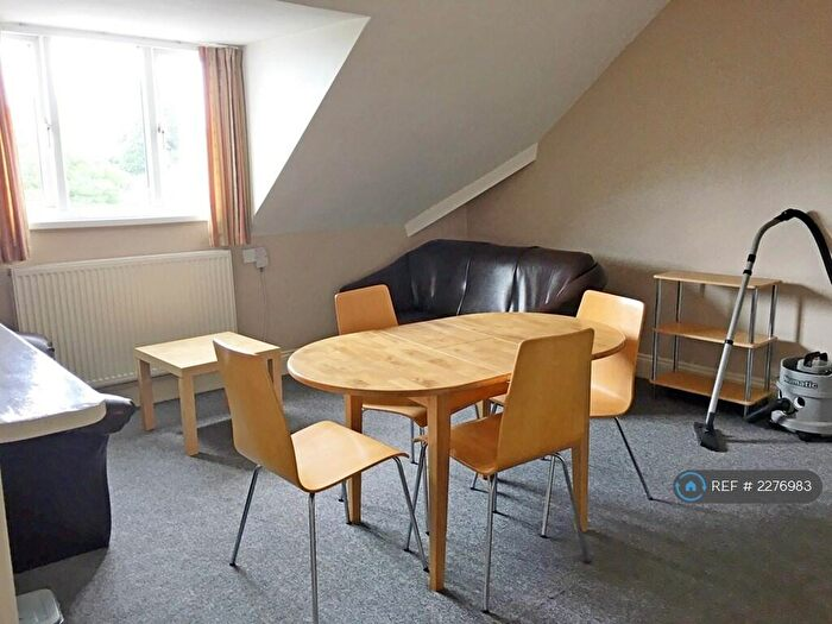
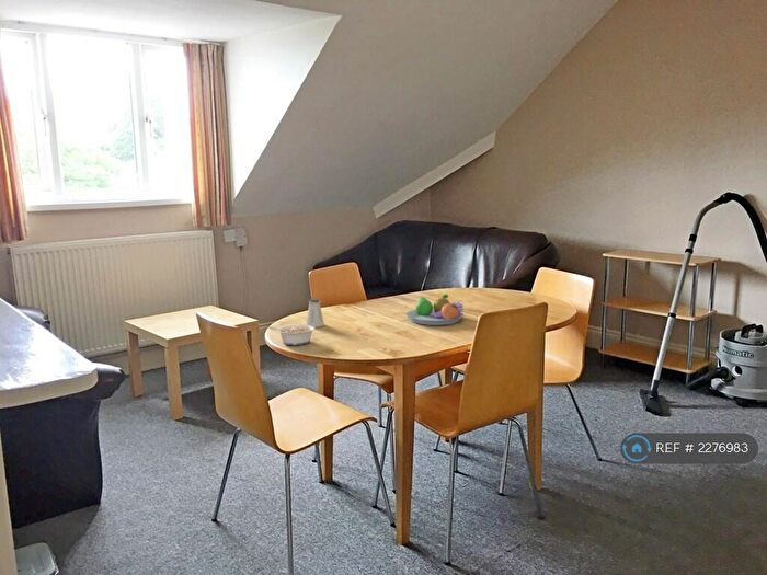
+ fruit bowl (434, 308)
+ saltshaker (314, 312)
+ legume (295, 334)
